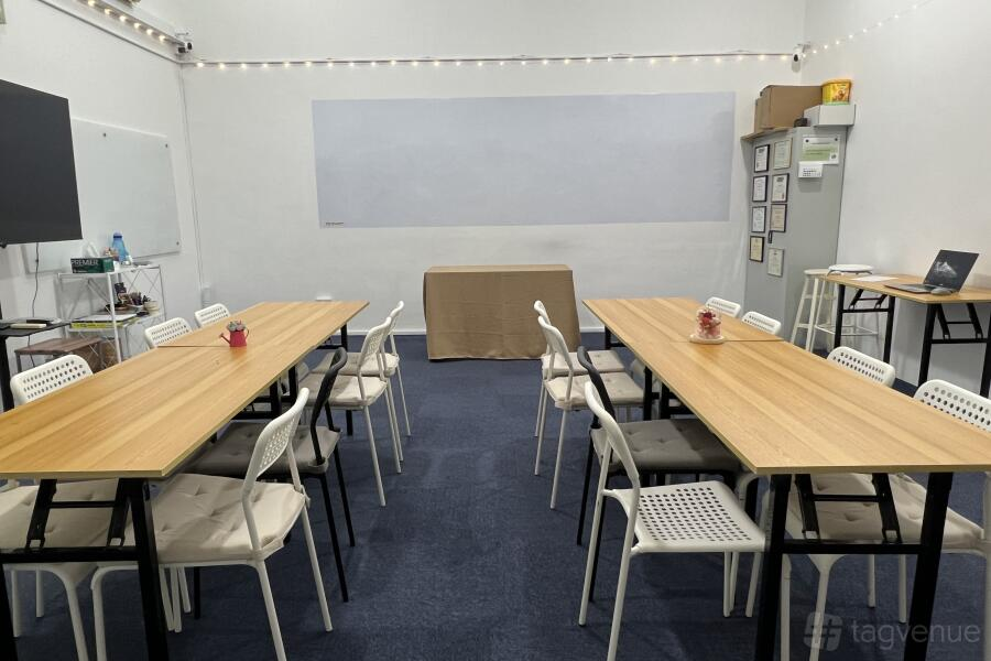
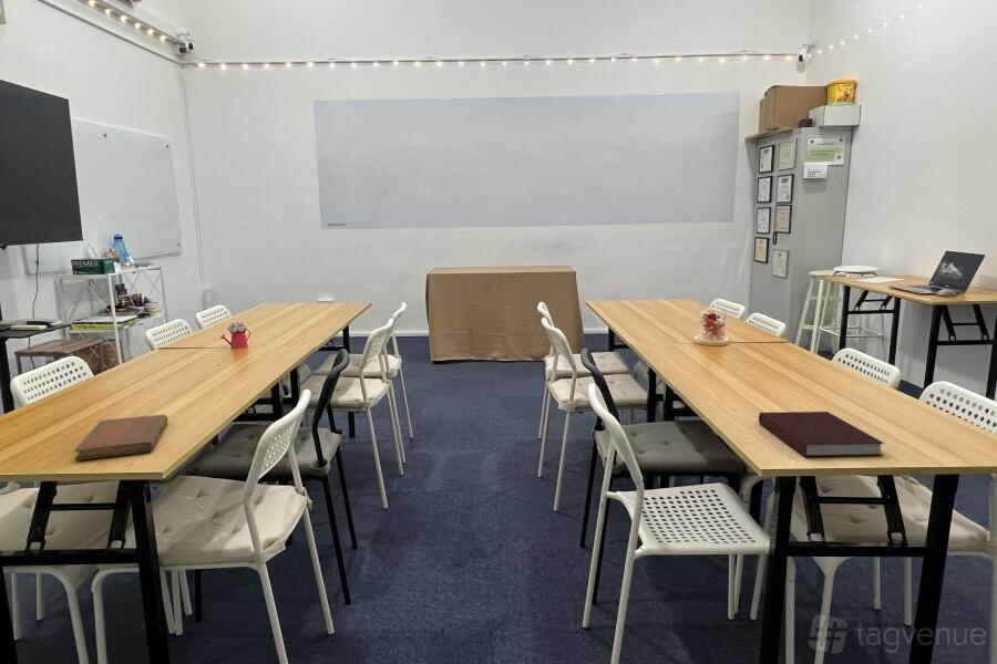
+ notebook (124, 435)
+ notebook (816, 432)
